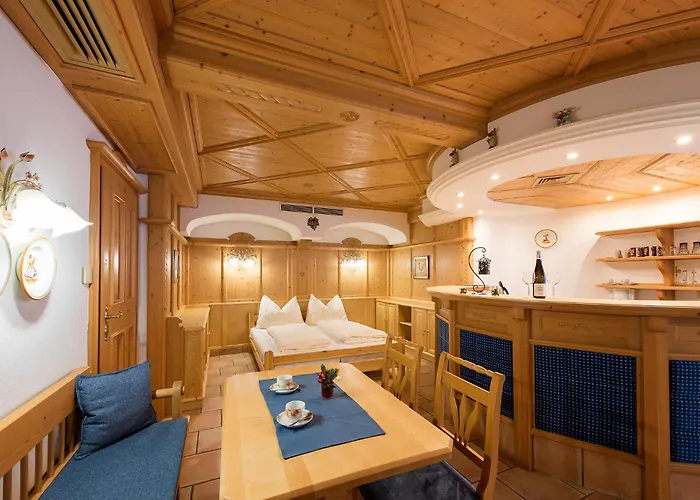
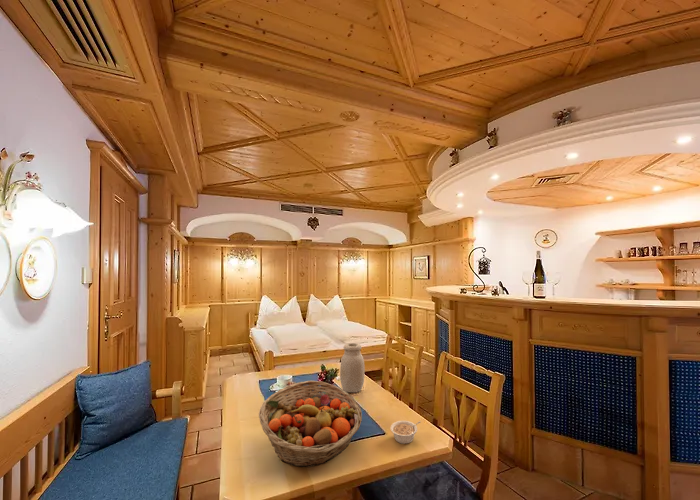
+ fruit basket (312, 419)
+ legume (404, 431)
+ jar (352, 367)
